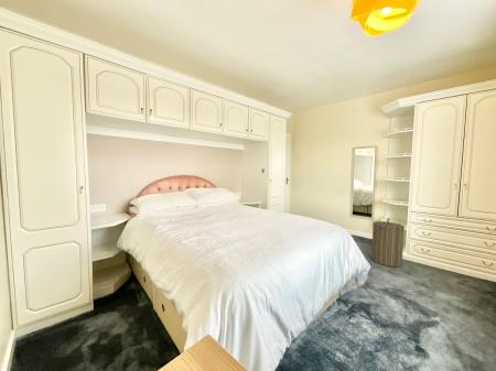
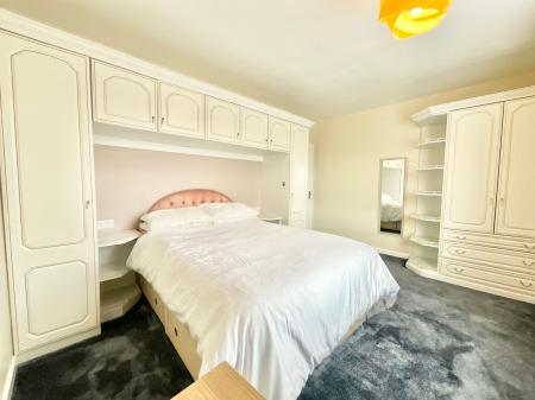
- laundry hamper (387, 239)
